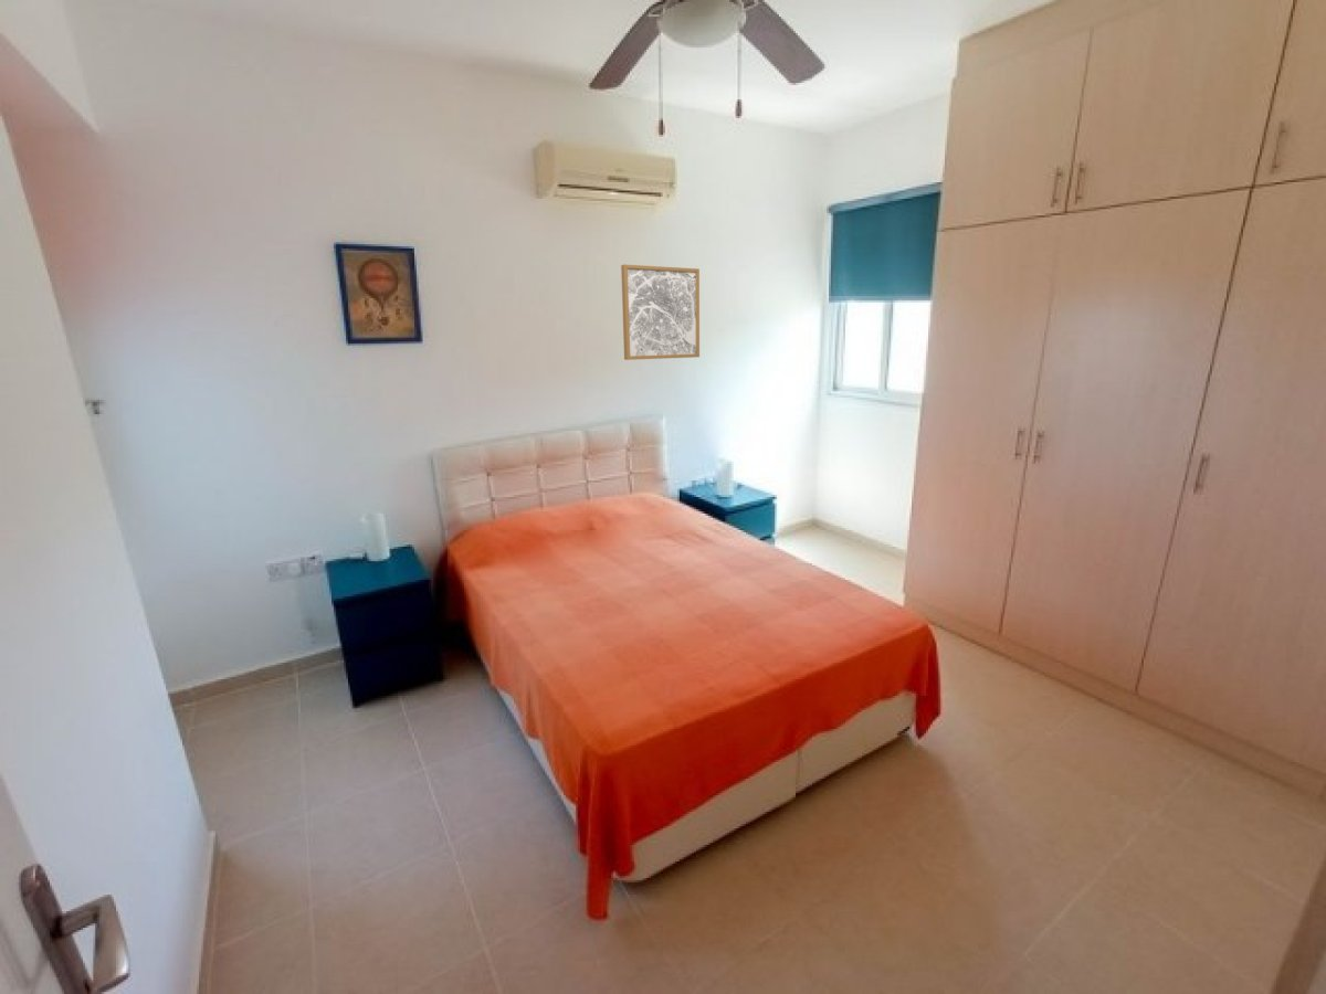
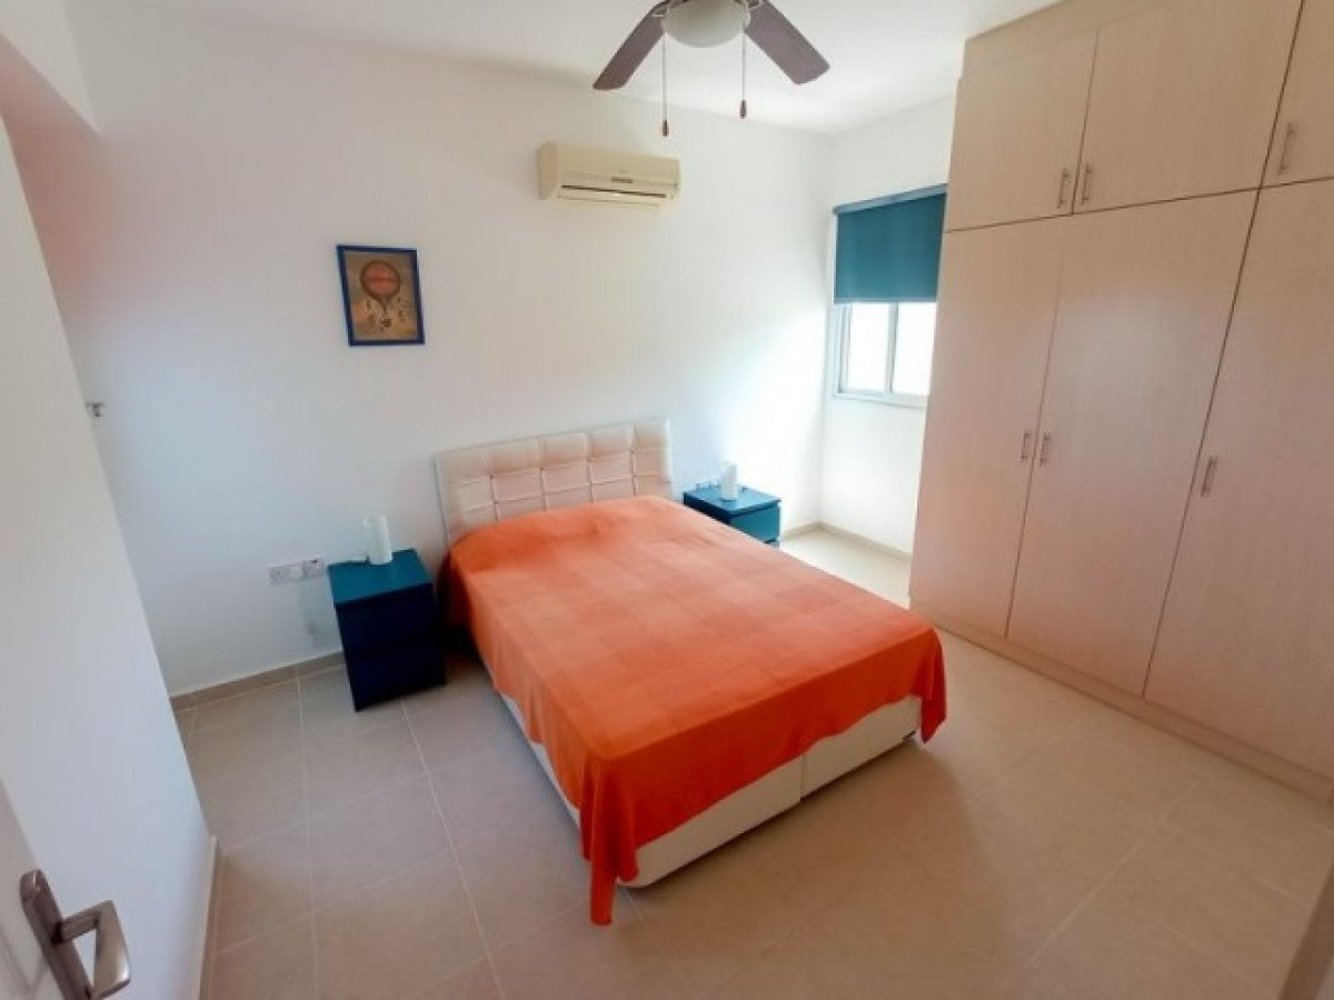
- wall art (662, 313)
